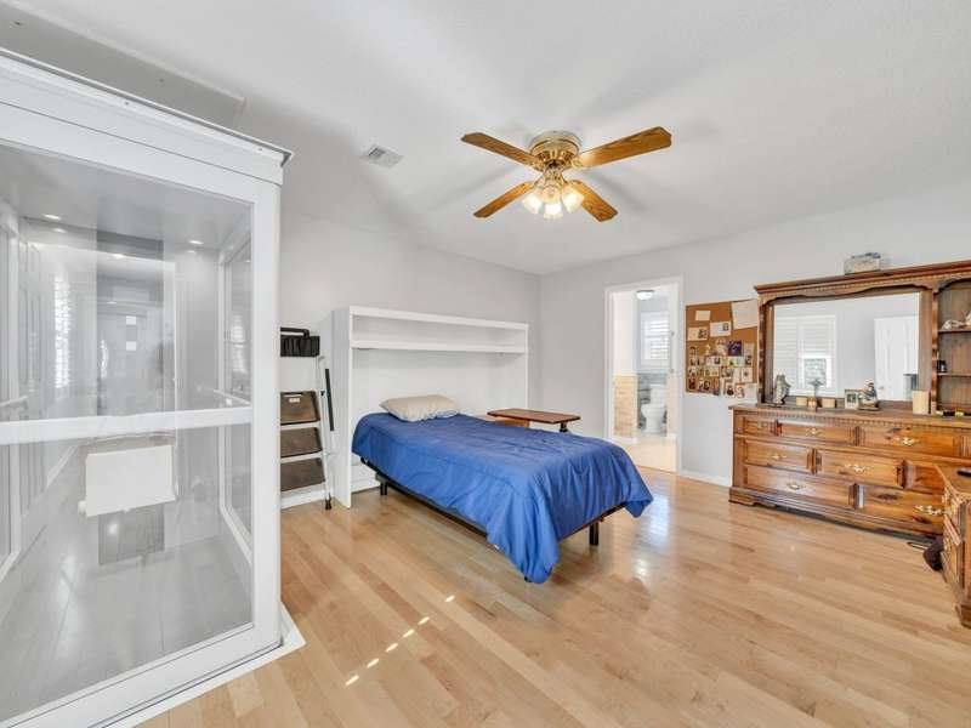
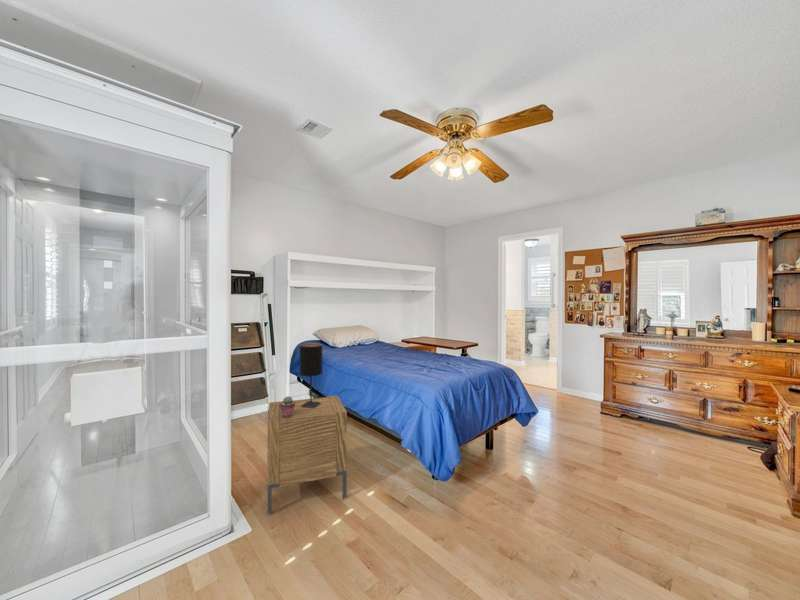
+ nightstand (306, 448)
+ potted succulent (287, 405)
+ table lamp (311, 374)
